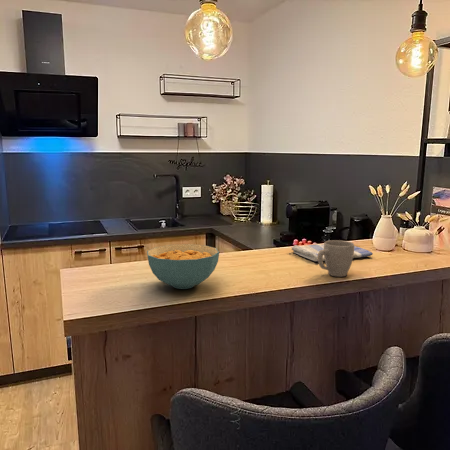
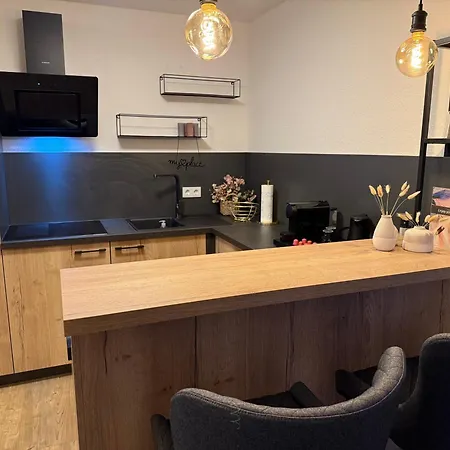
- mug (334, 259)
- dish towel (323, 249)
- cereal bowl (183, 268)
